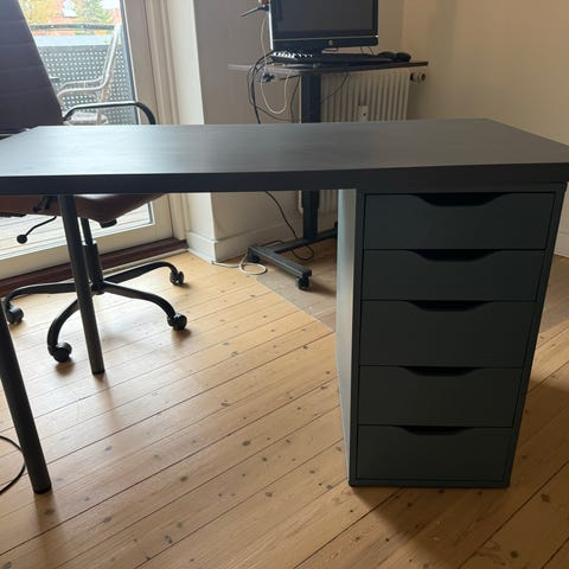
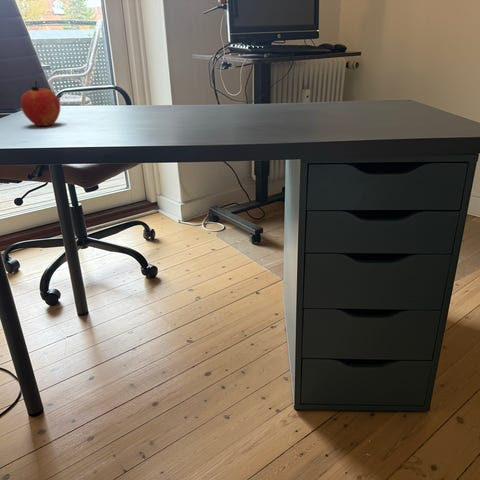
+ apple (40, 103)
